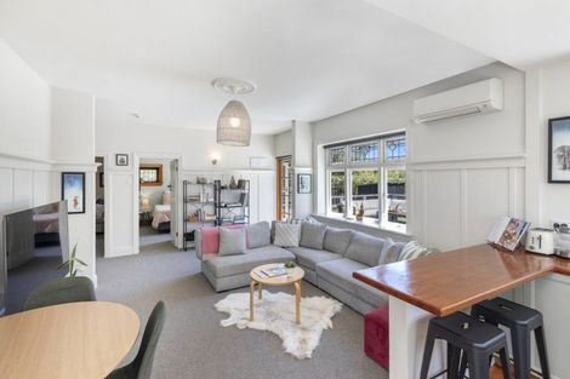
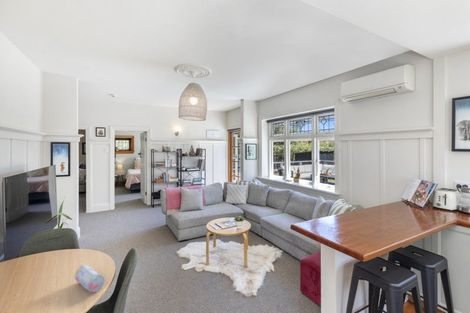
+ pencil case (89, 277)
